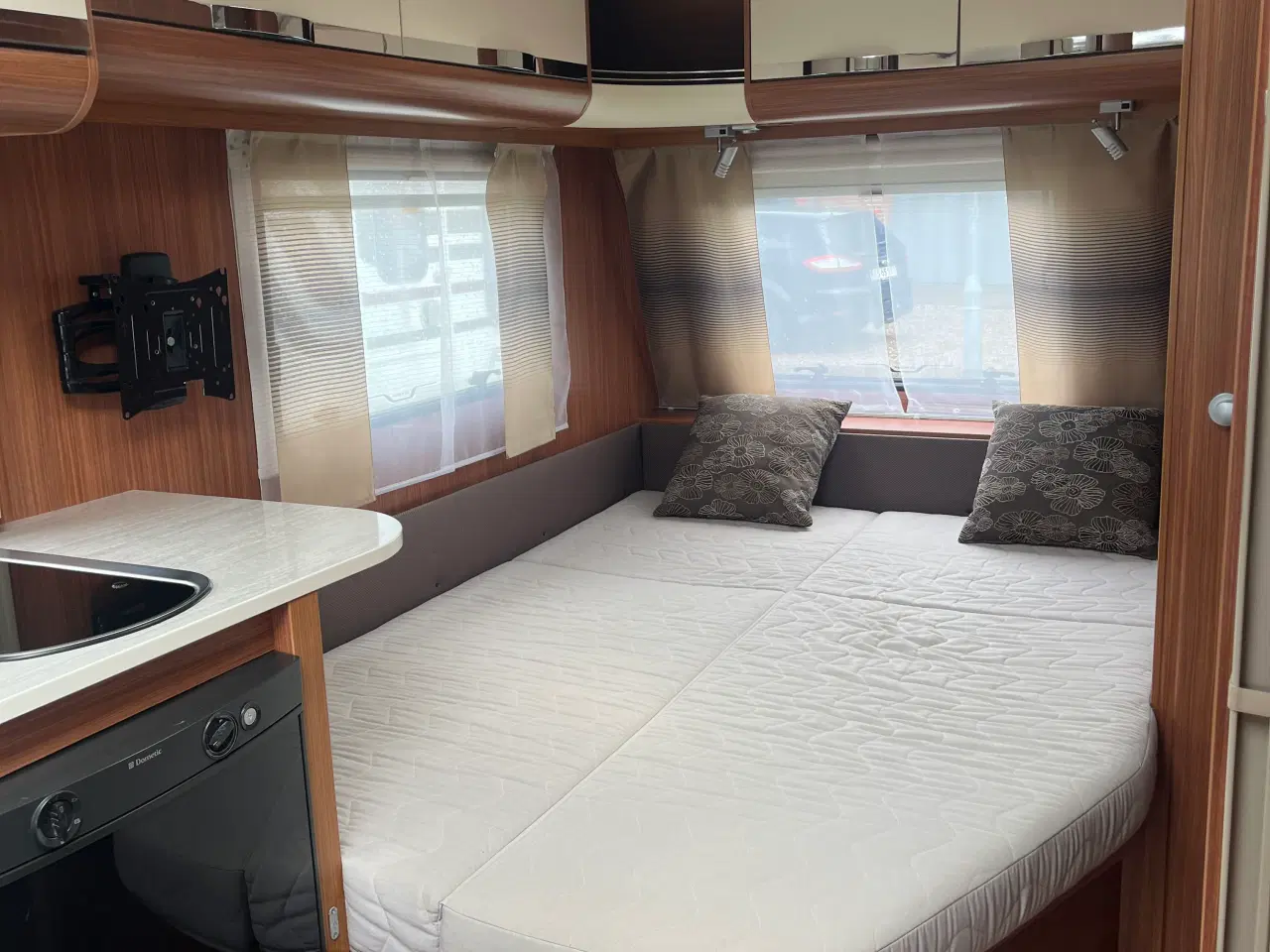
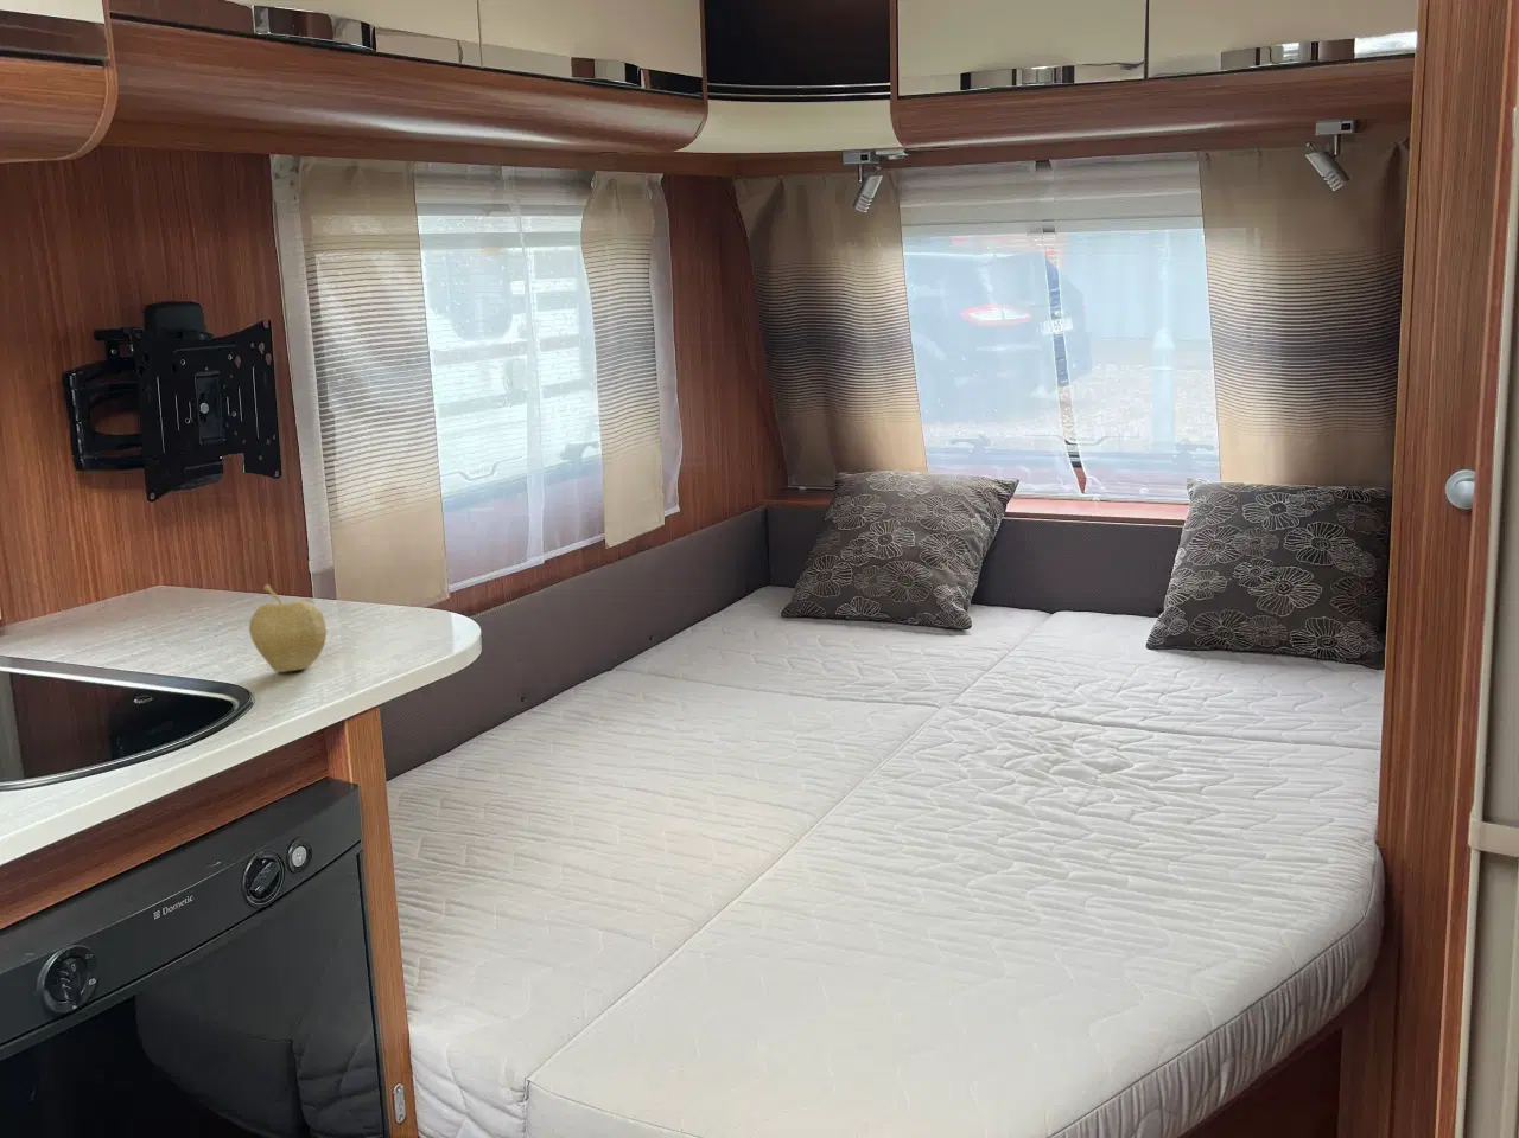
+ fruit (287, 628)
